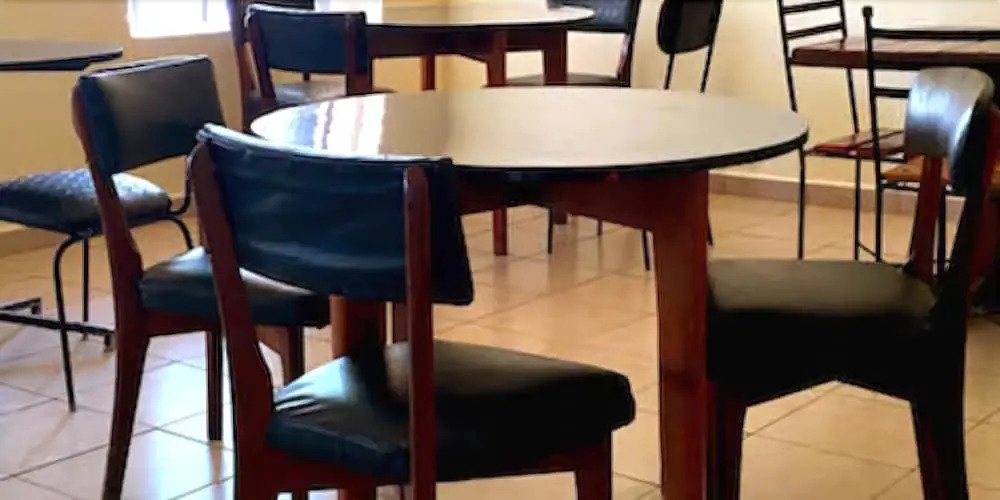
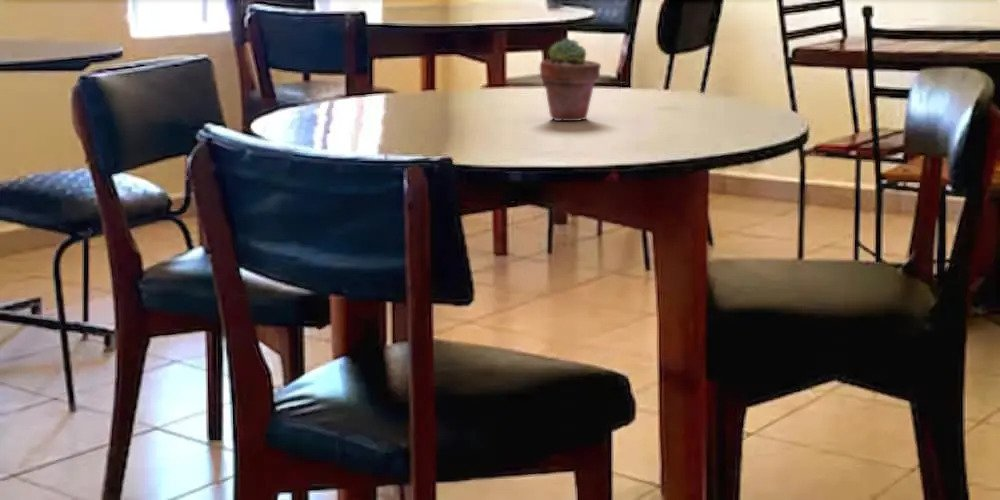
+ potted succulent (569, 78)
